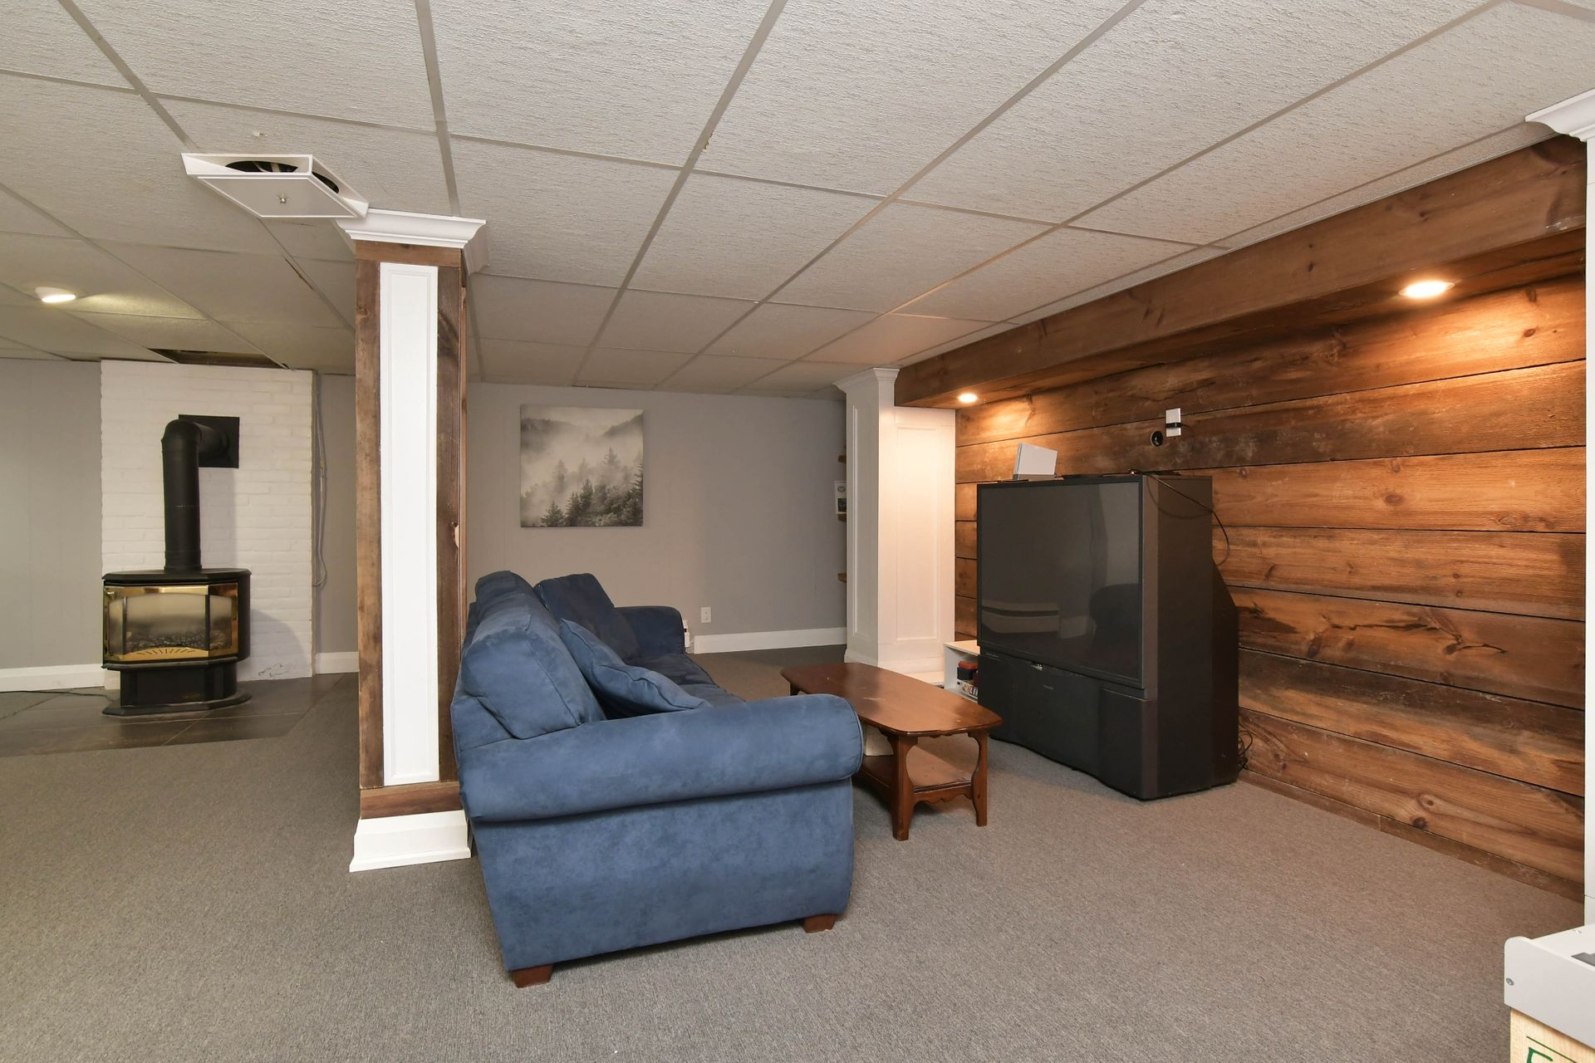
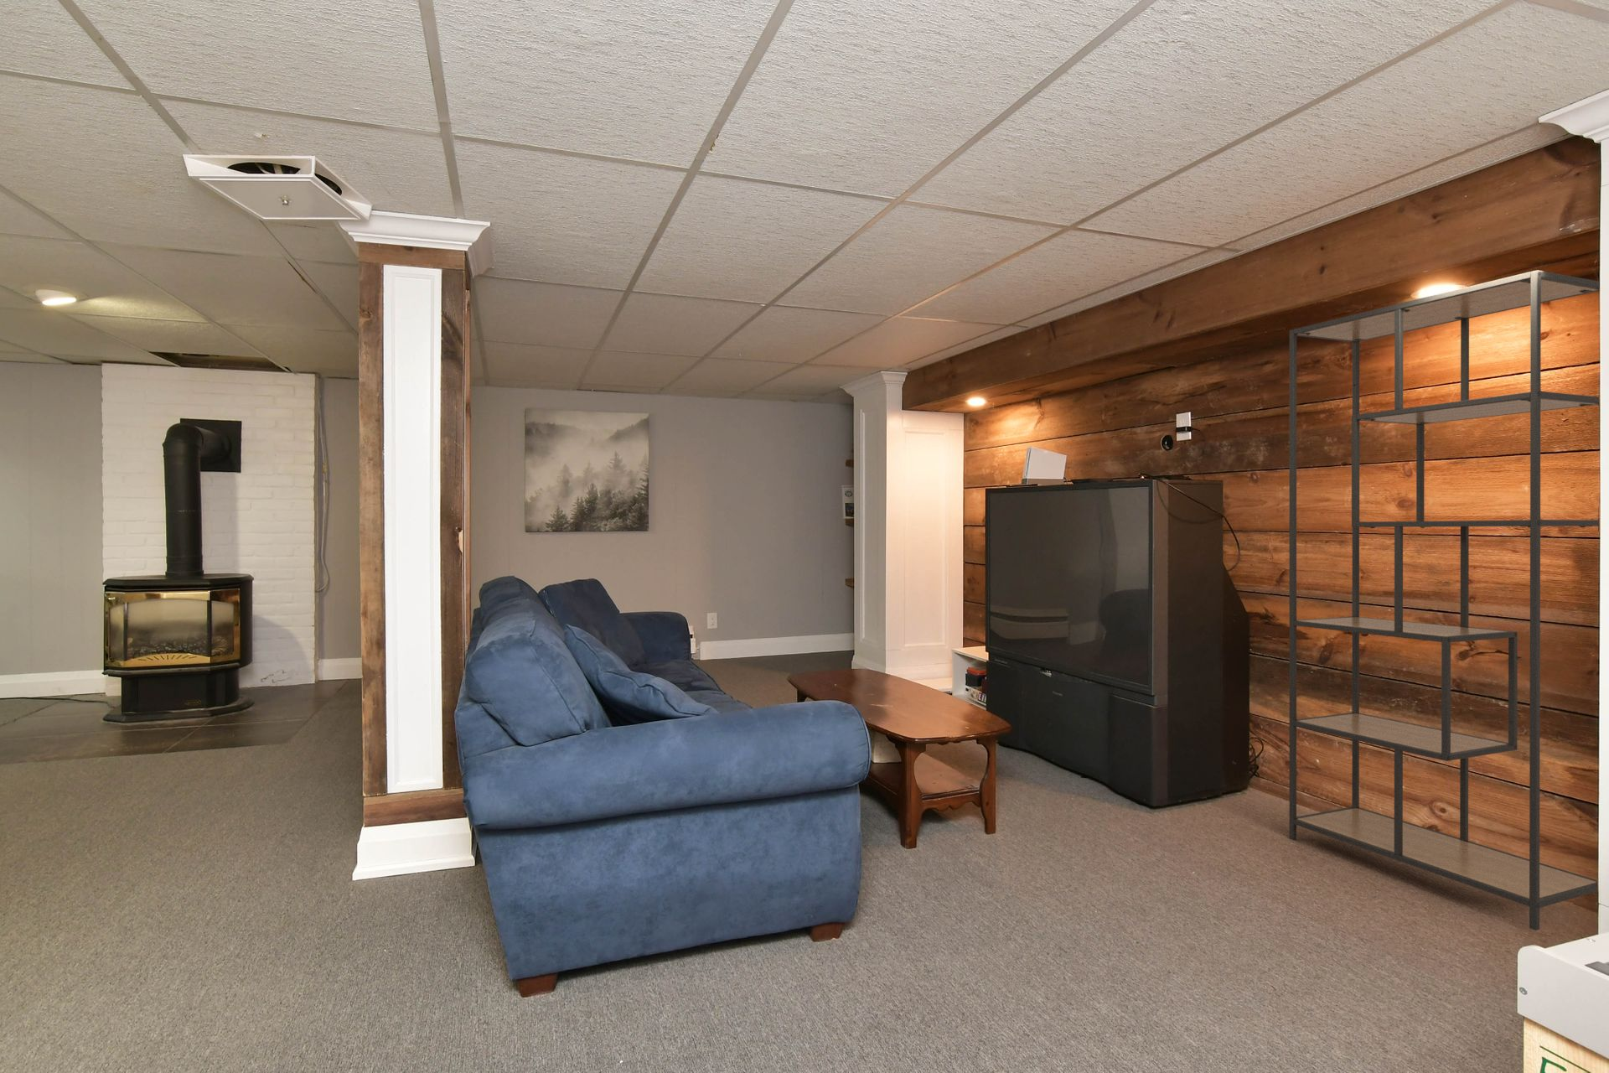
+ shelf (1461, 590)
